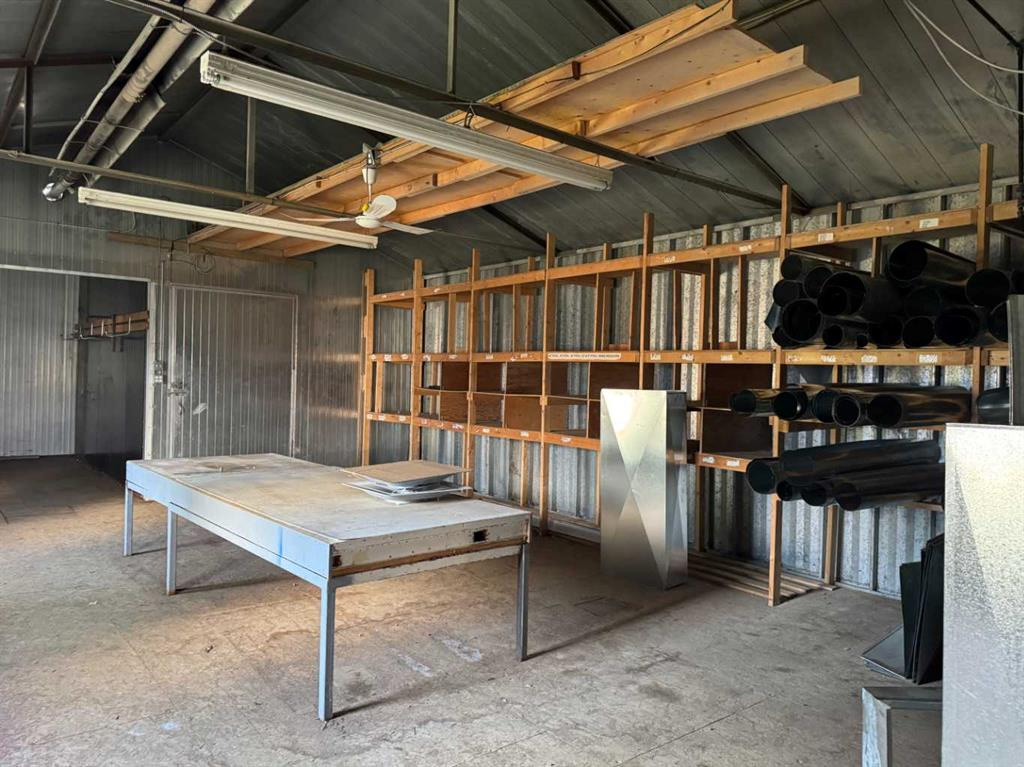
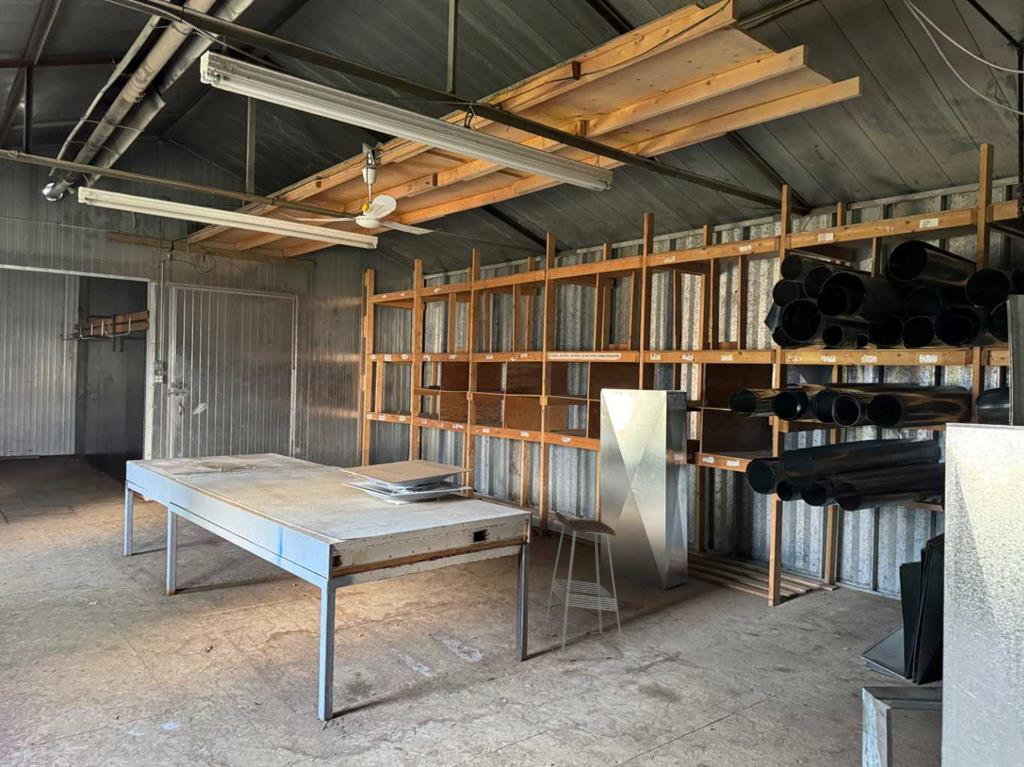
+ bar stool (583, 582)
